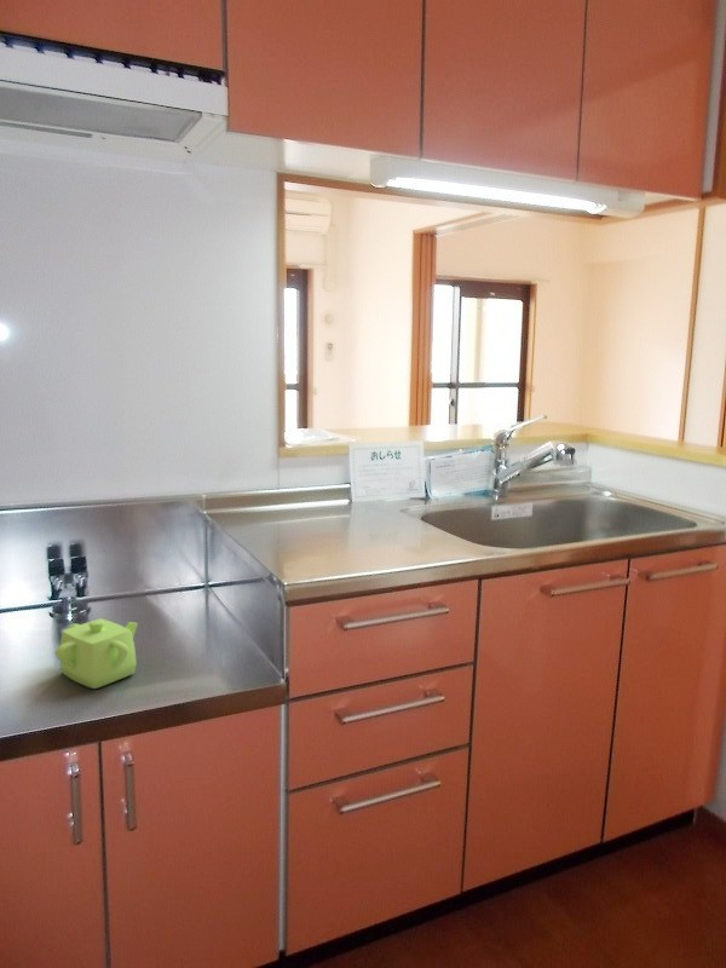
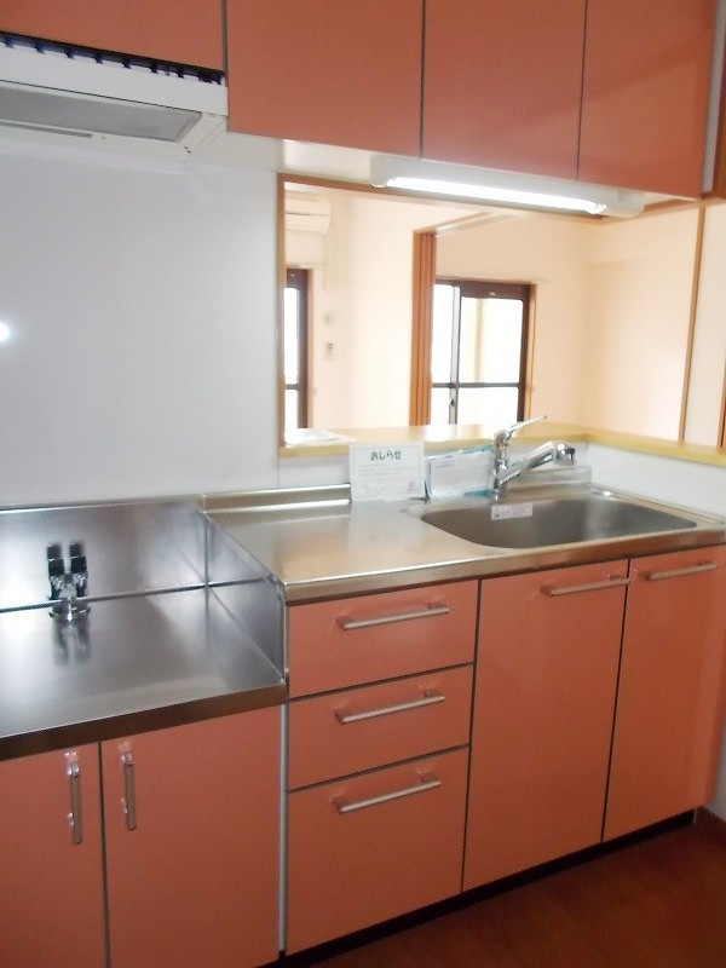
- teapot (98, 646)
